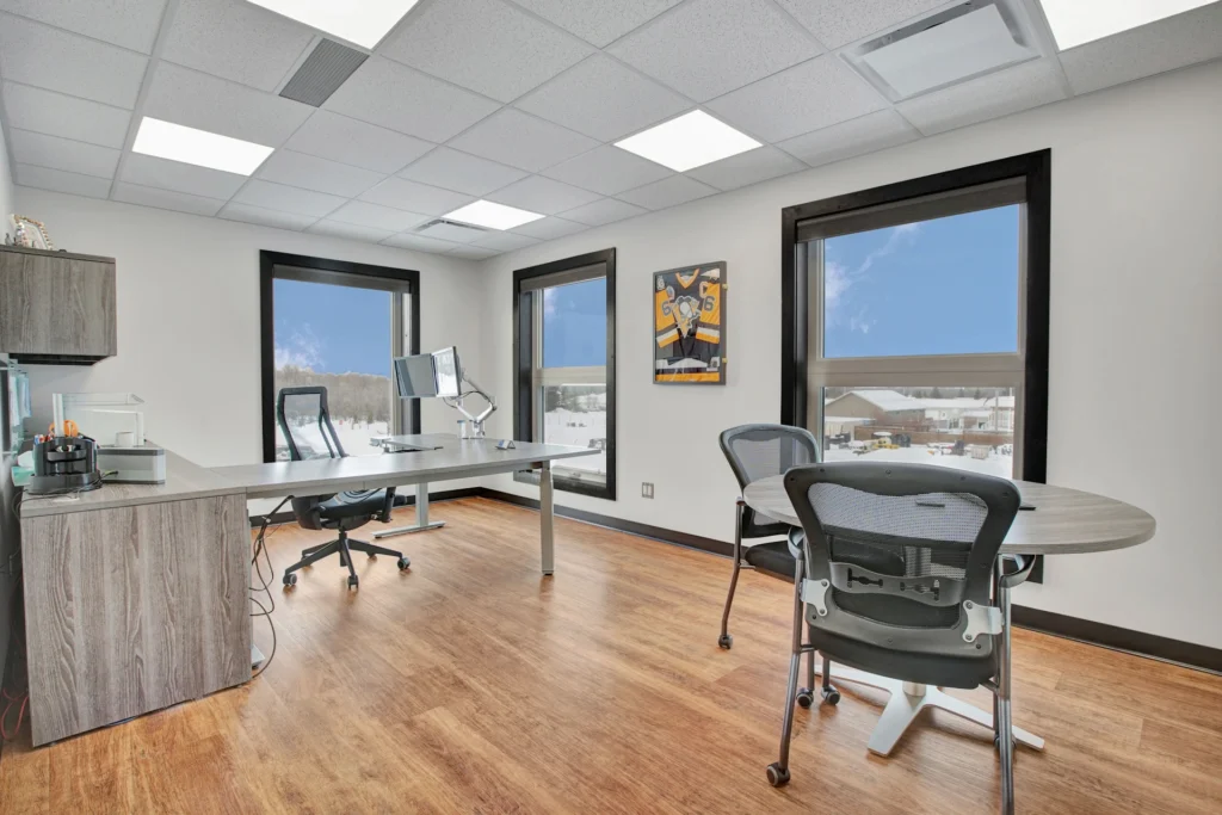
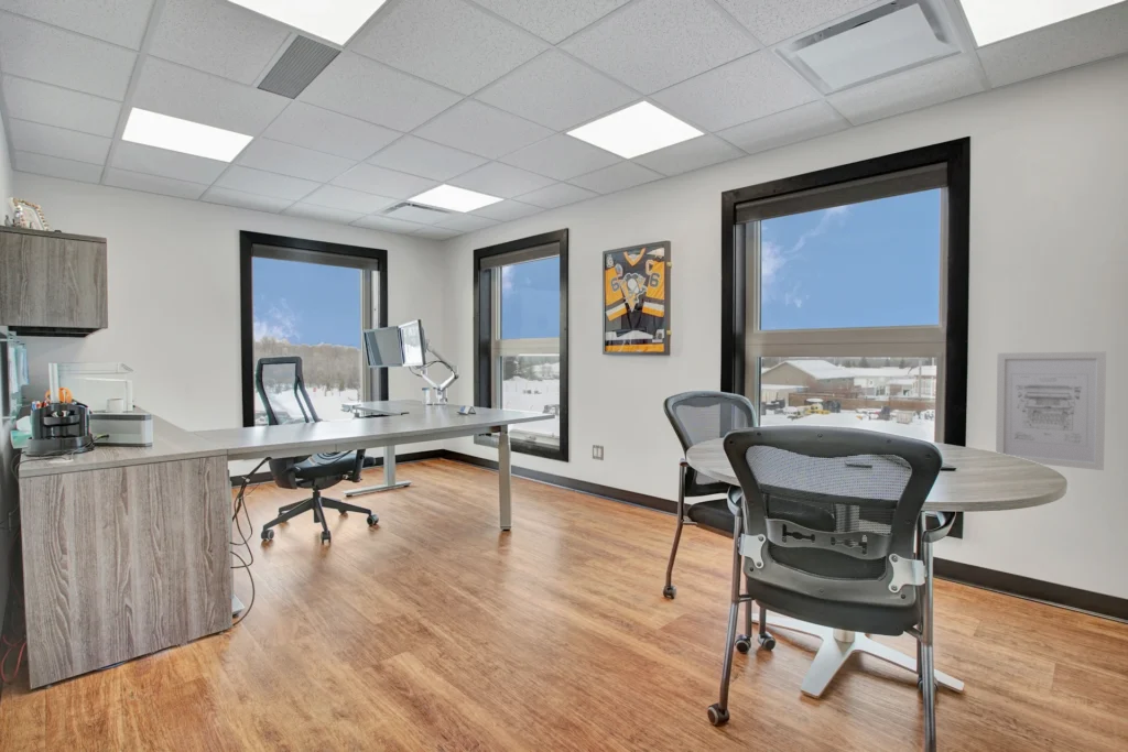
+ wall art (1048, 408)
